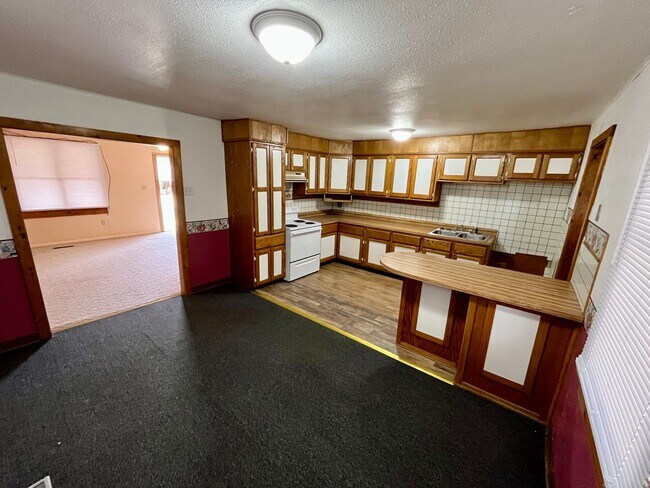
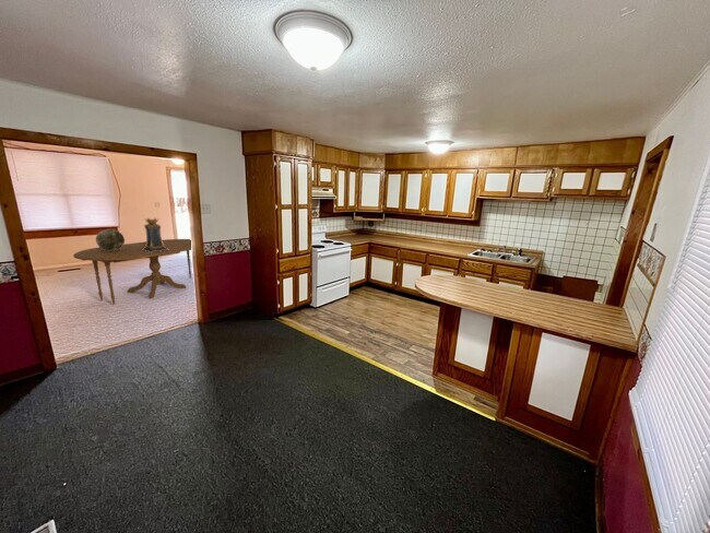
+ pedestal (153, 234)
+ decorative globe (110, 239)
+ dining table (155, 269)
